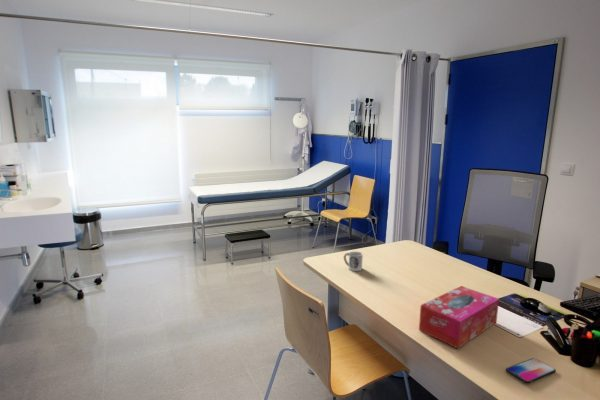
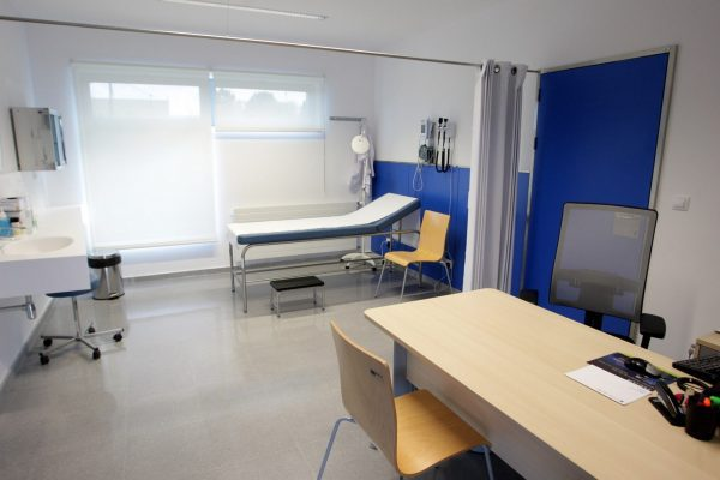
- tissue box (459, 314)
- cup (352, 260)
- smartphone (530, 370)
